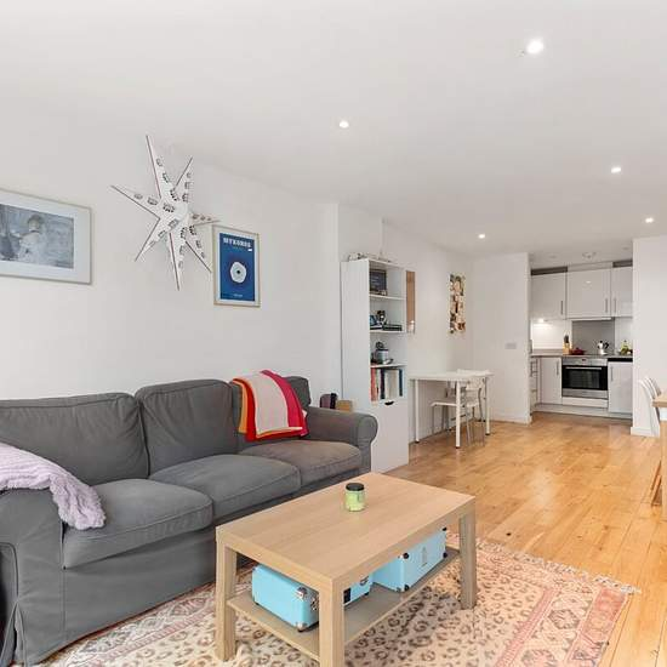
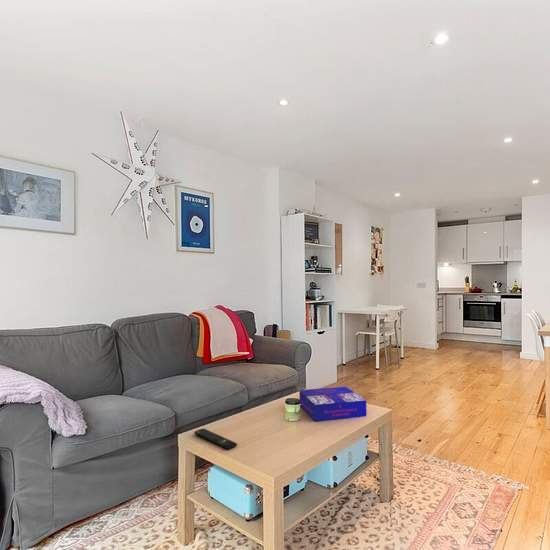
+ board game (331, 402)
+ remote control (214, 438)
